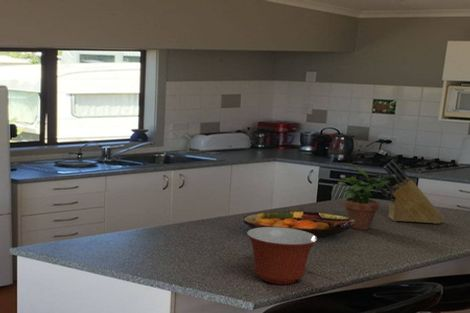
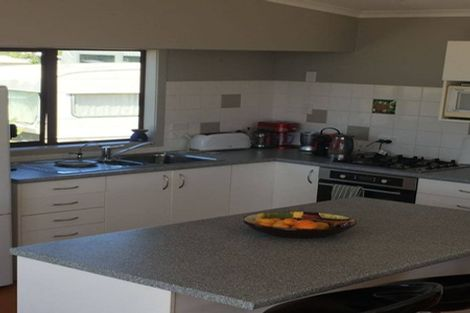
- potted plant (368, 196)
- knife block (409, 190)
- mixing bowl (280, 257)
